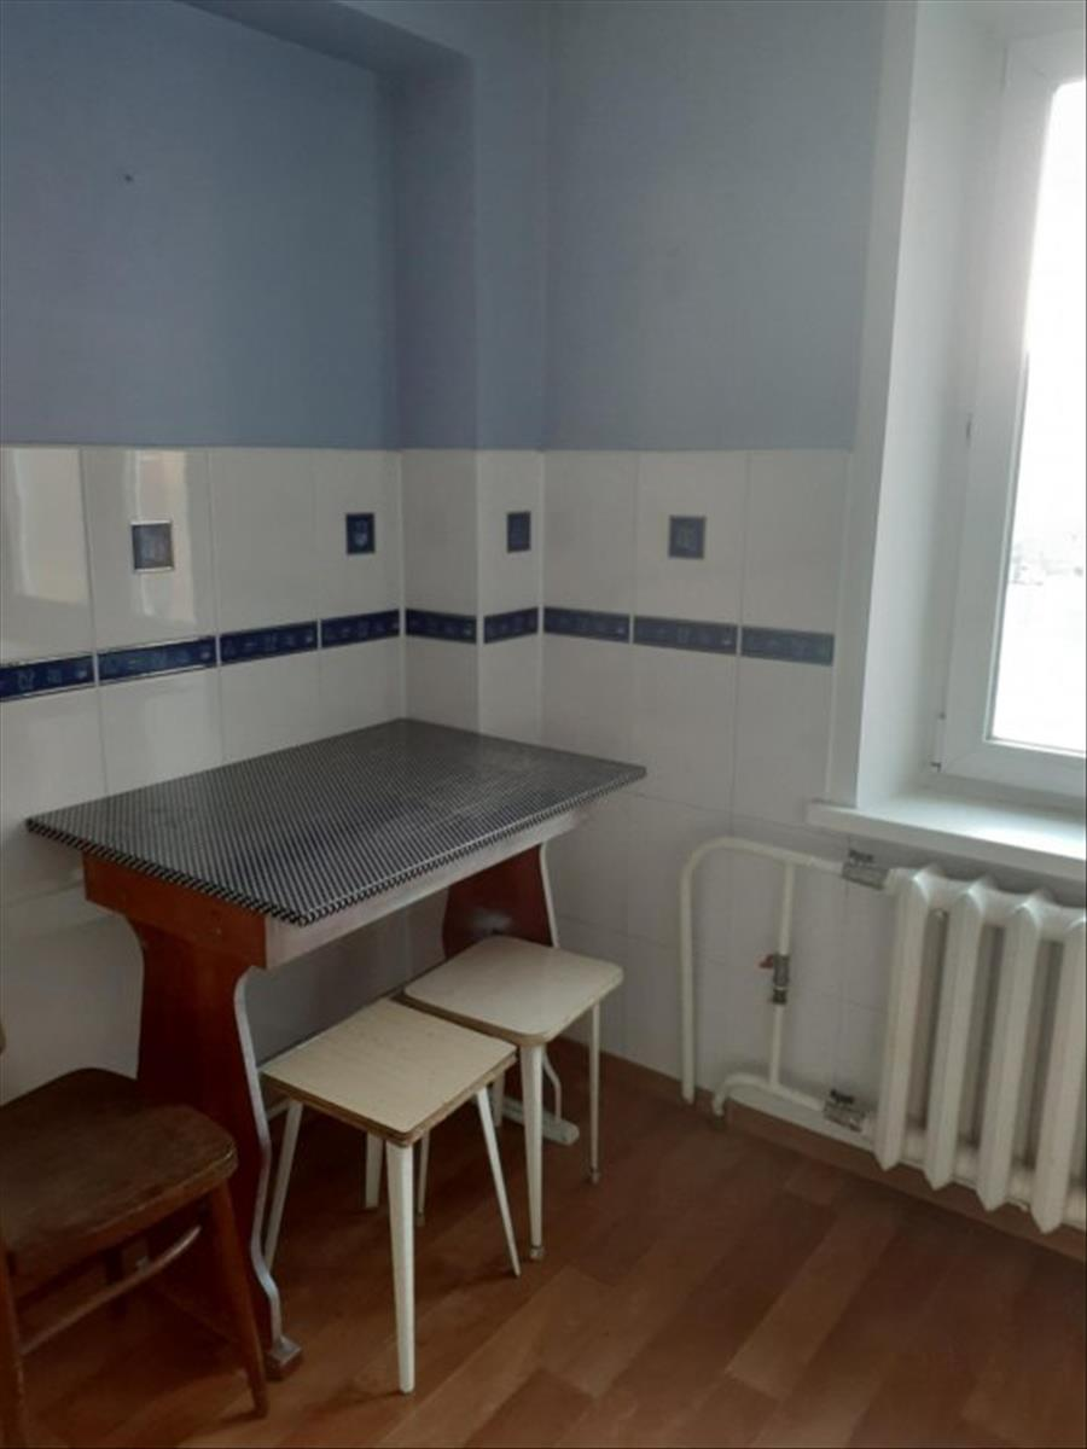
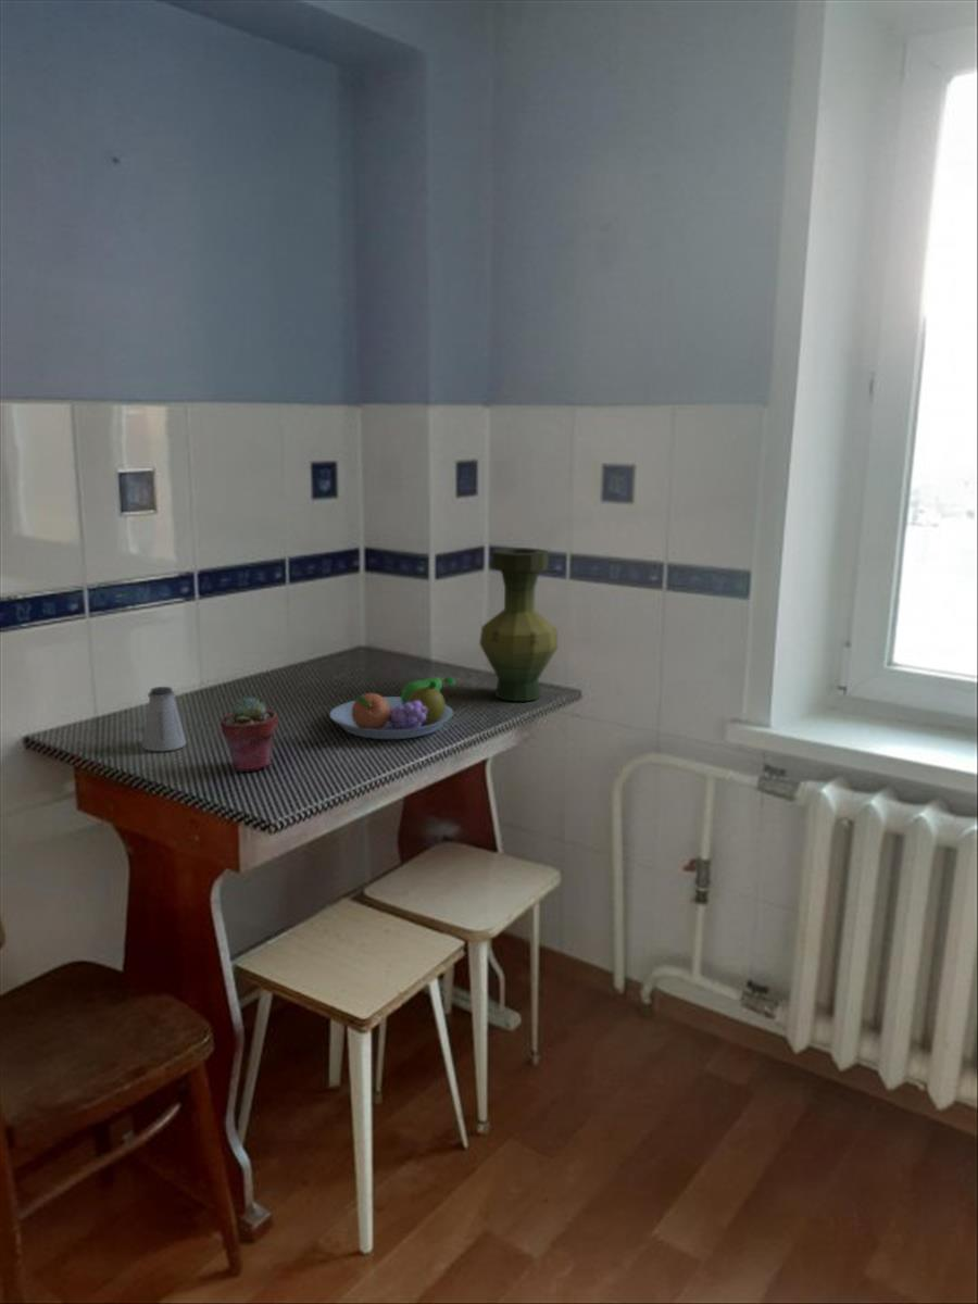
+ saltshaker (162, 716)
+ potted succulent (250, 730)
+ vase (518, 624)
+ fruit bowl (397, 700)
